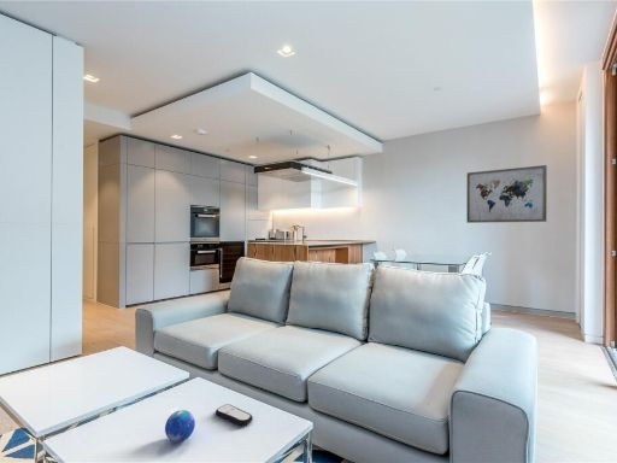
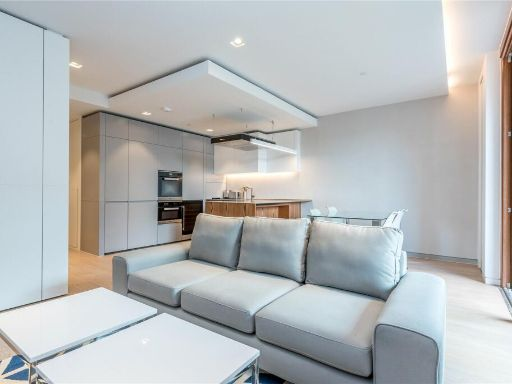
- remote control (234, 414)
- wall art (504, 195)
- decorative orb (180, 426)
